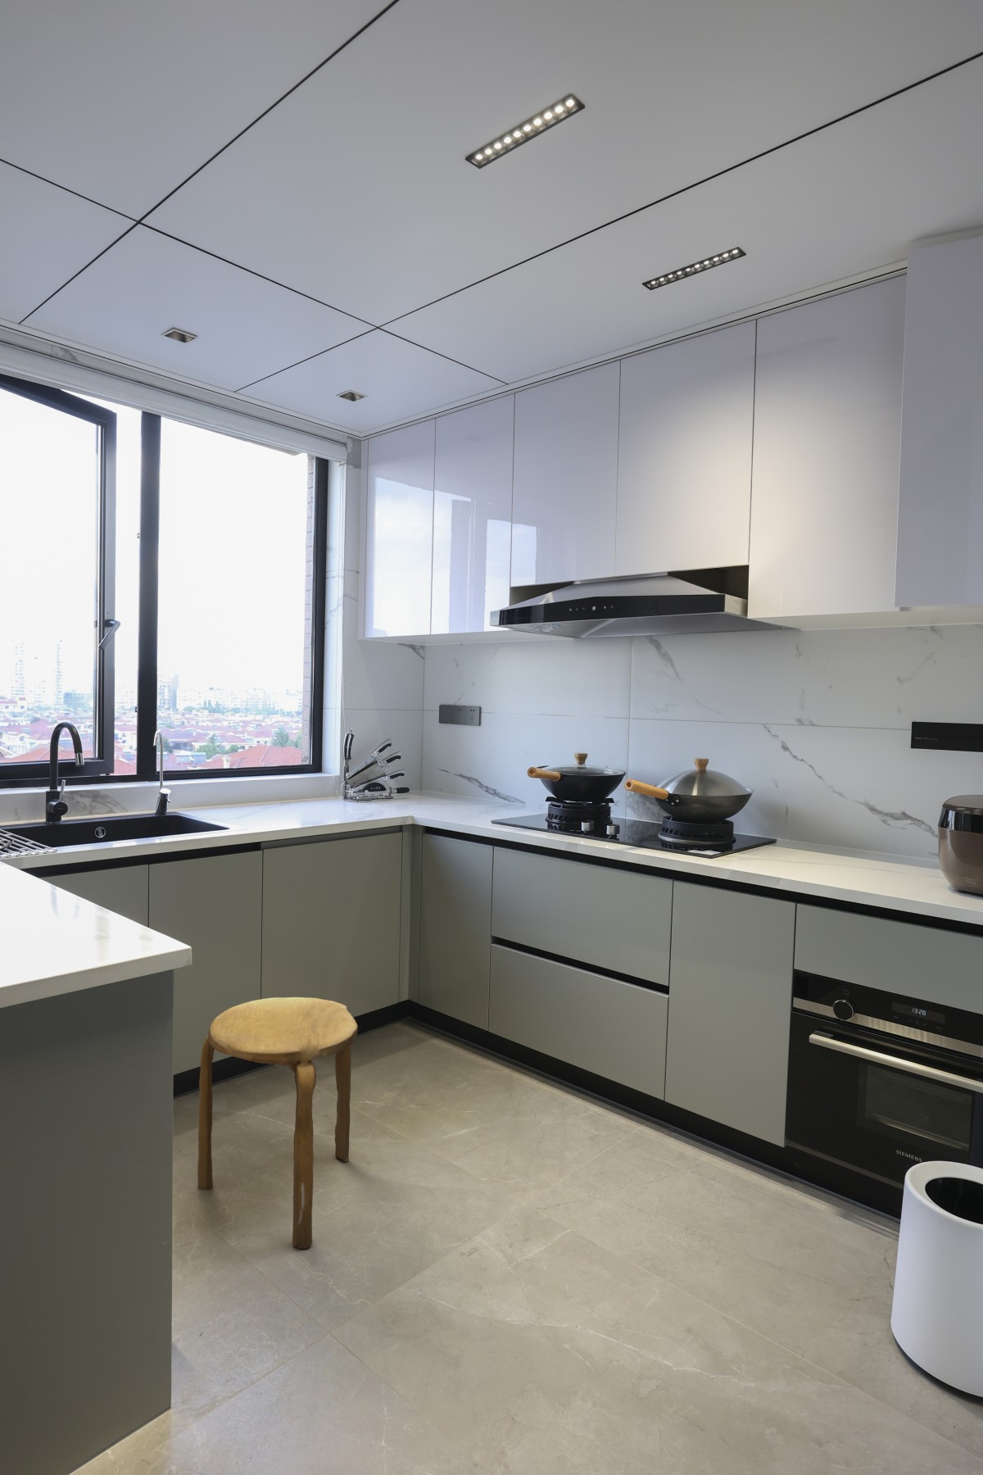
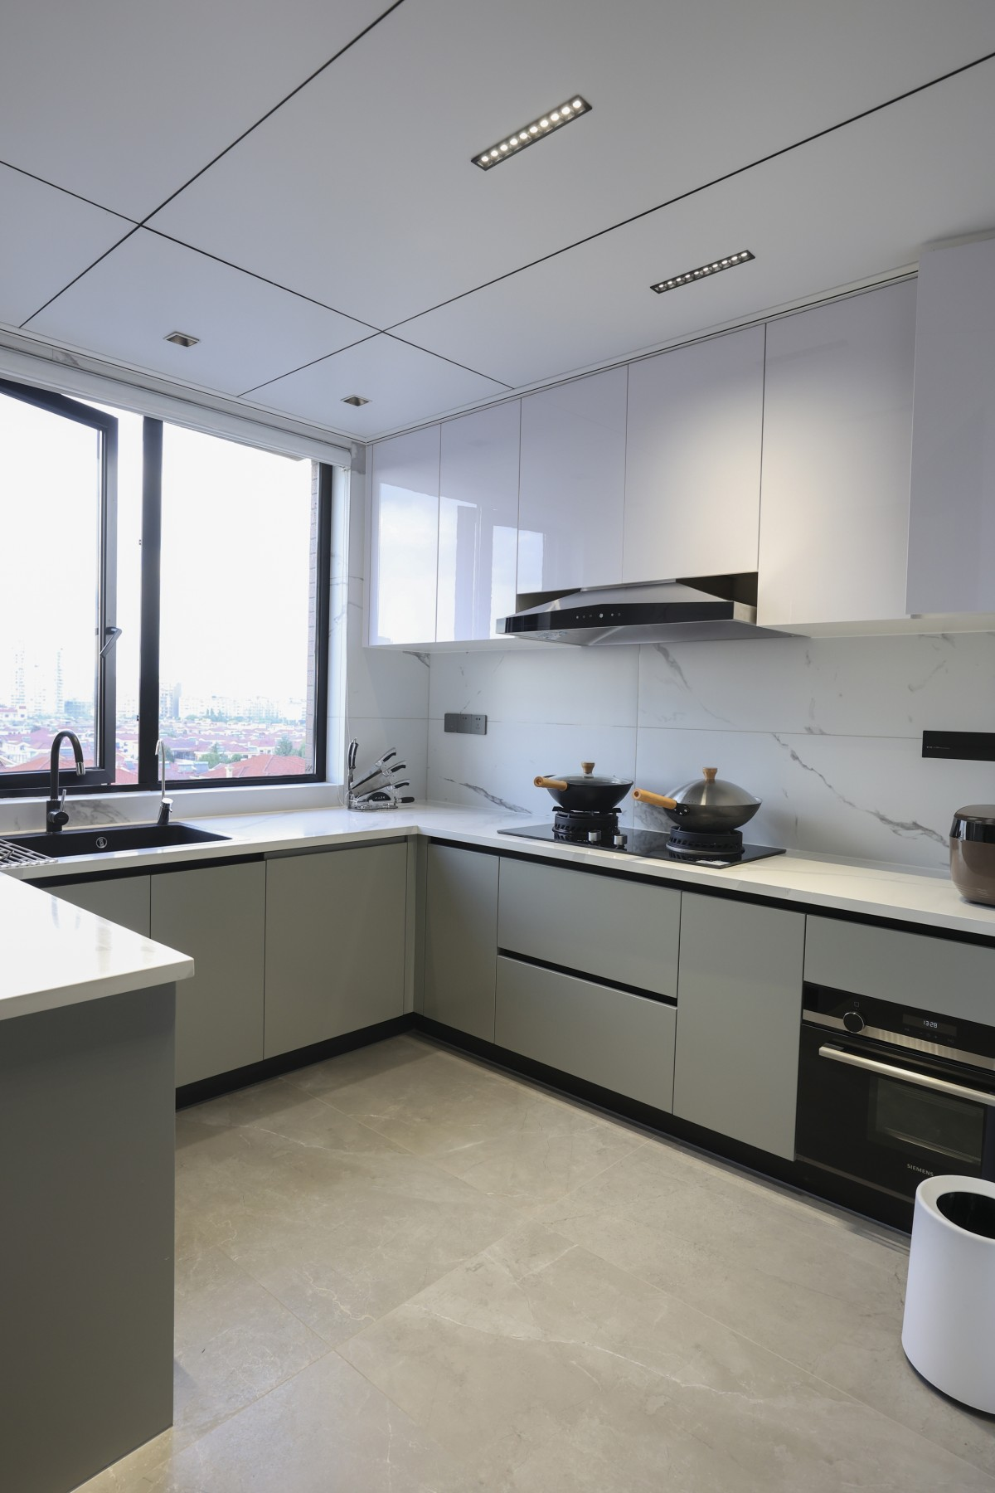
- stool (296, 1107)
